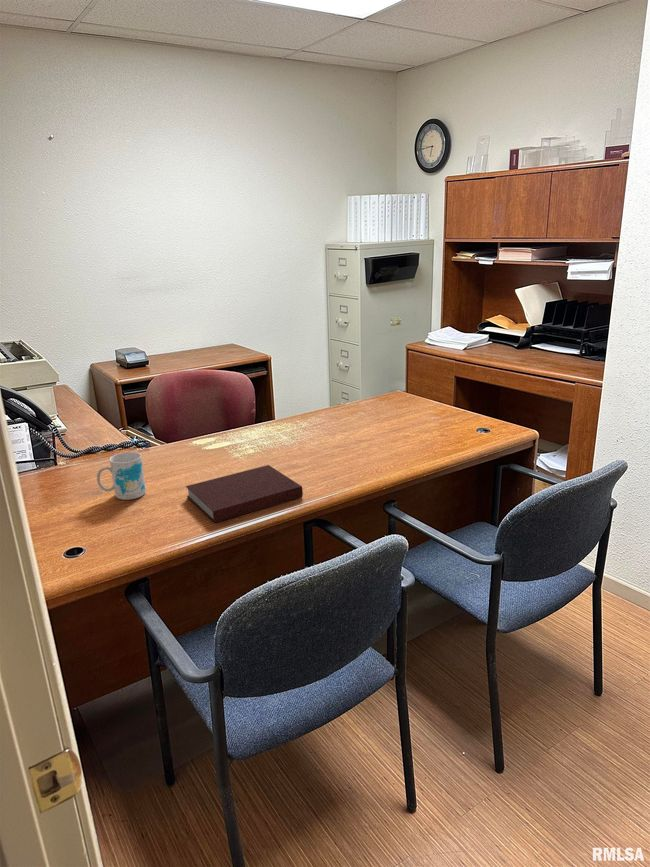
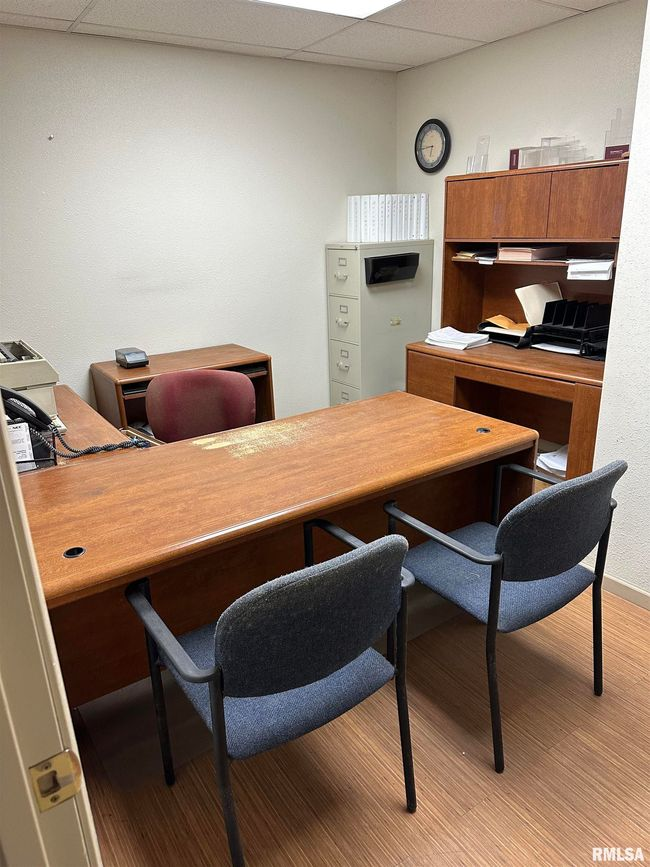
- notebook (243, 491)
- mug (120, 477)
